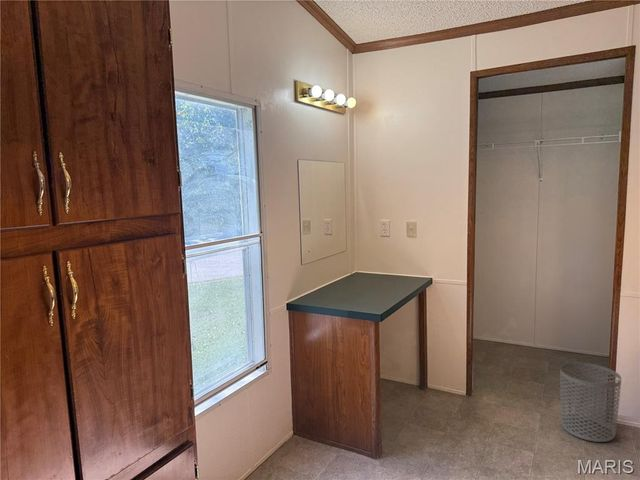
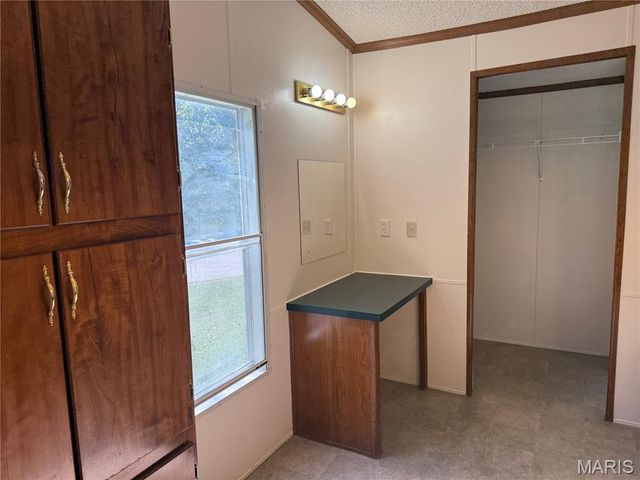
- waste bin (589, 401)
